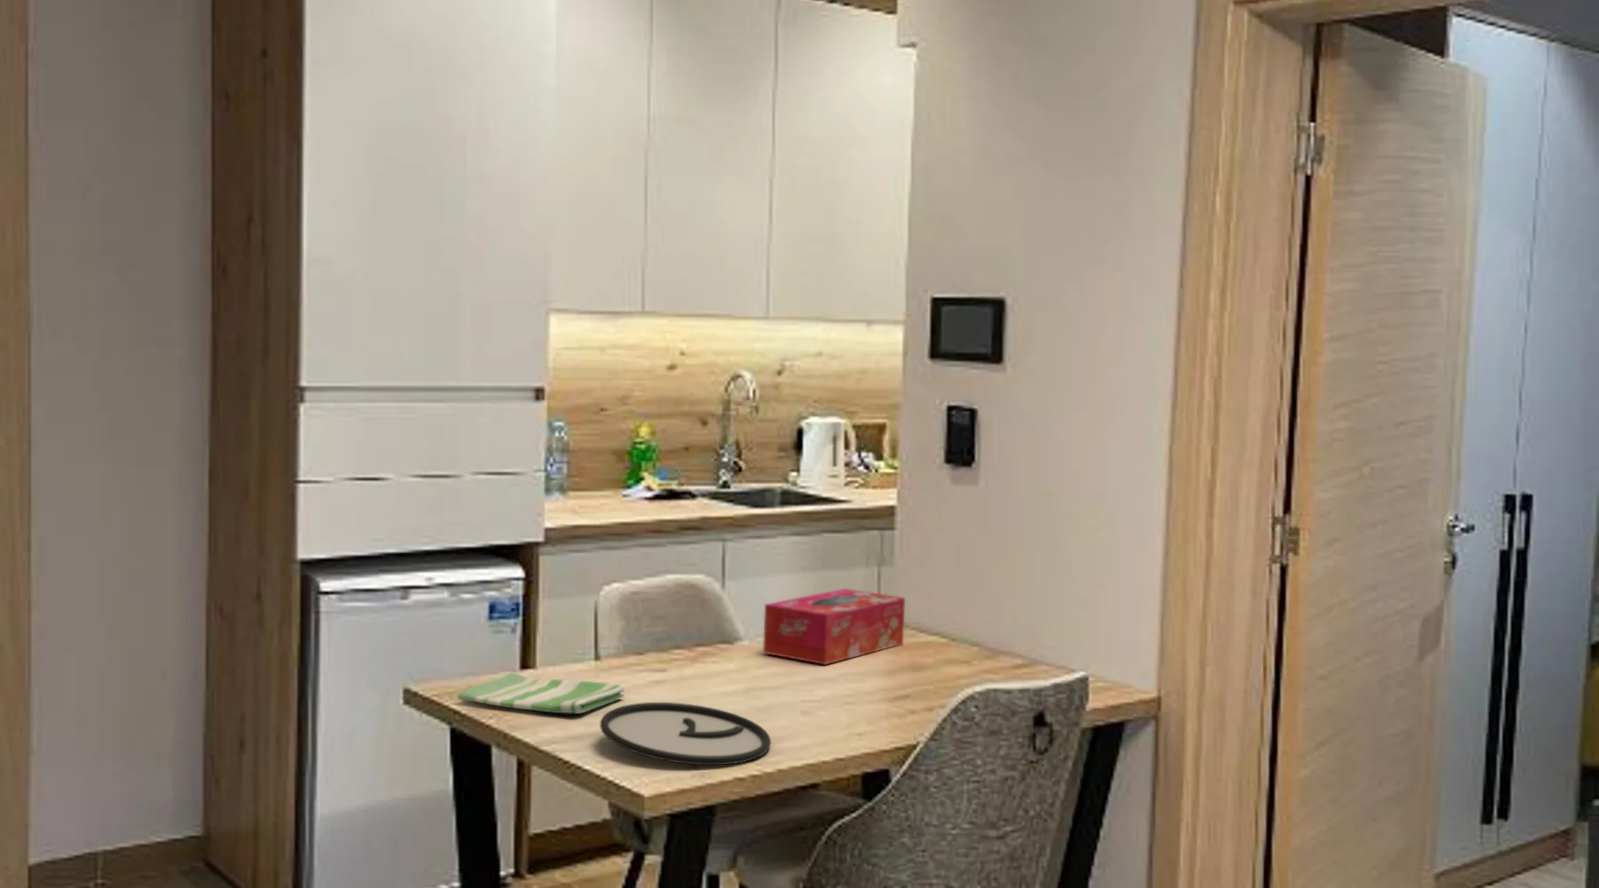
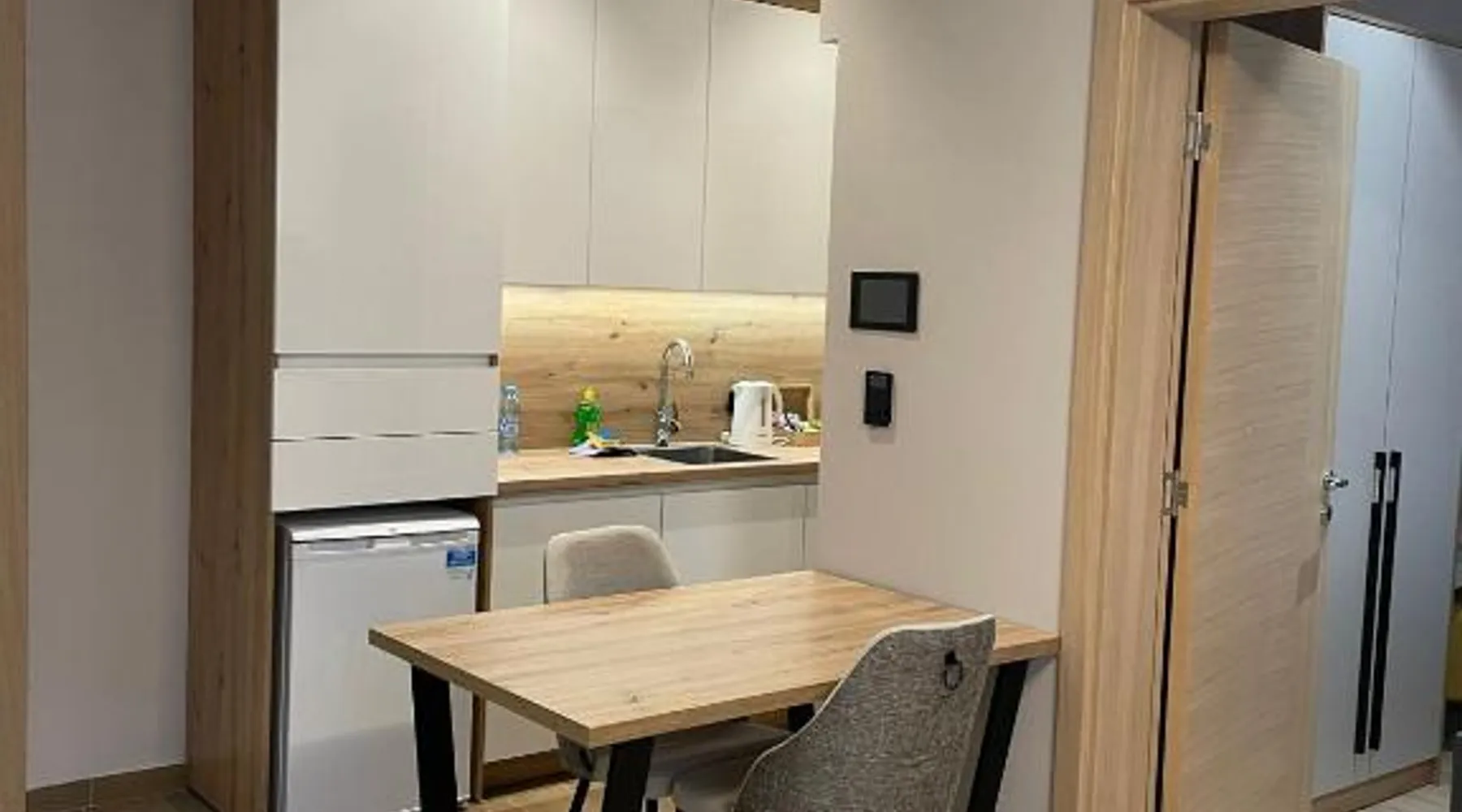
- dish towel (542, 692)
- tissue box (834, 624)
- plate (686, 732)
